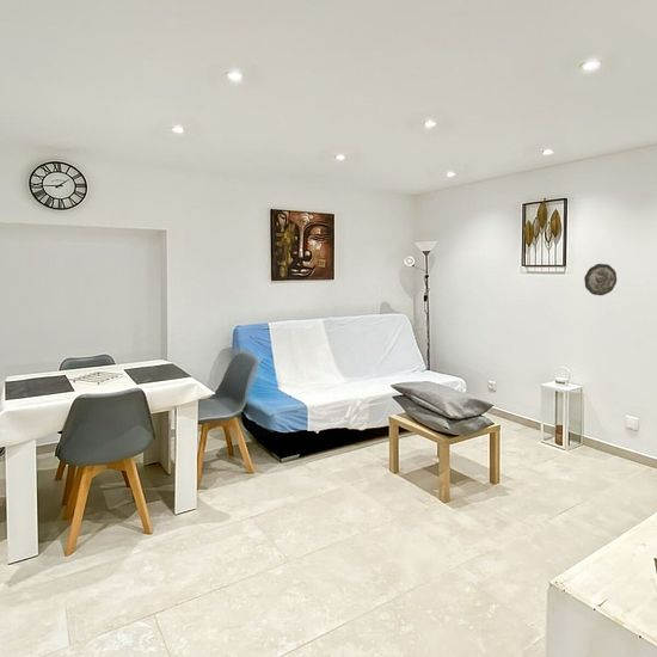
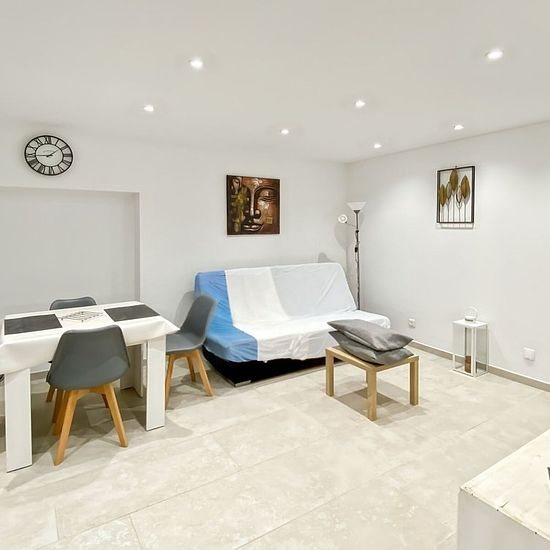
- decorative plate (601, 280)
